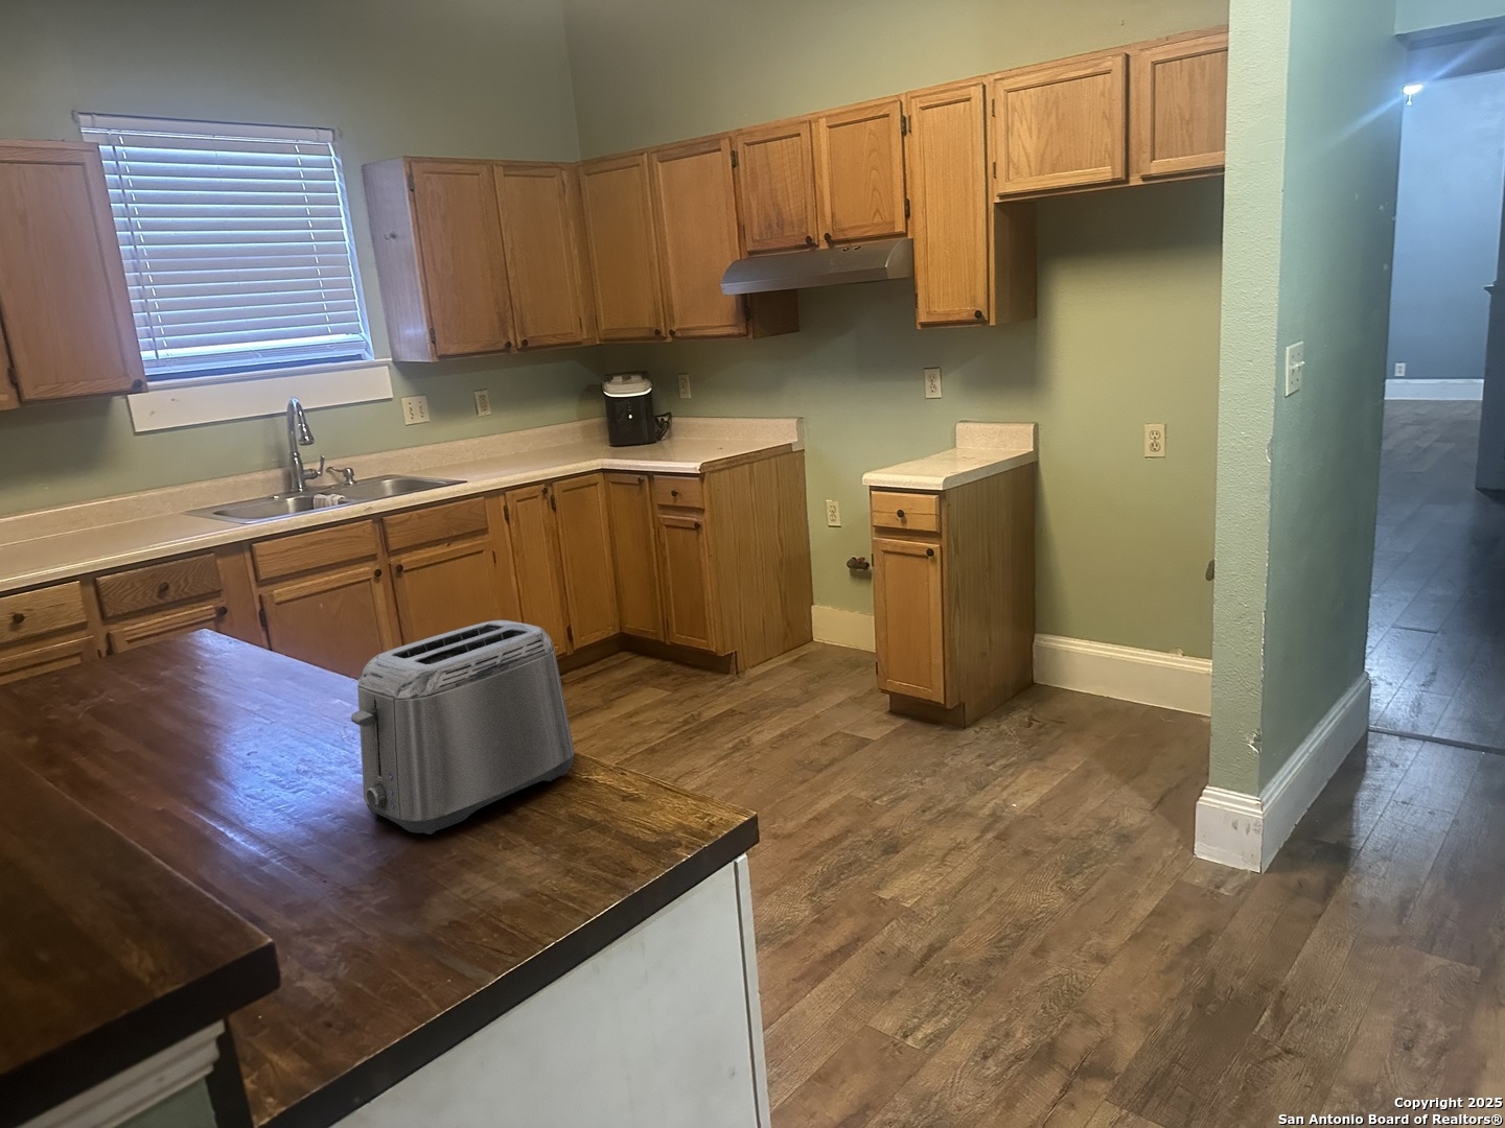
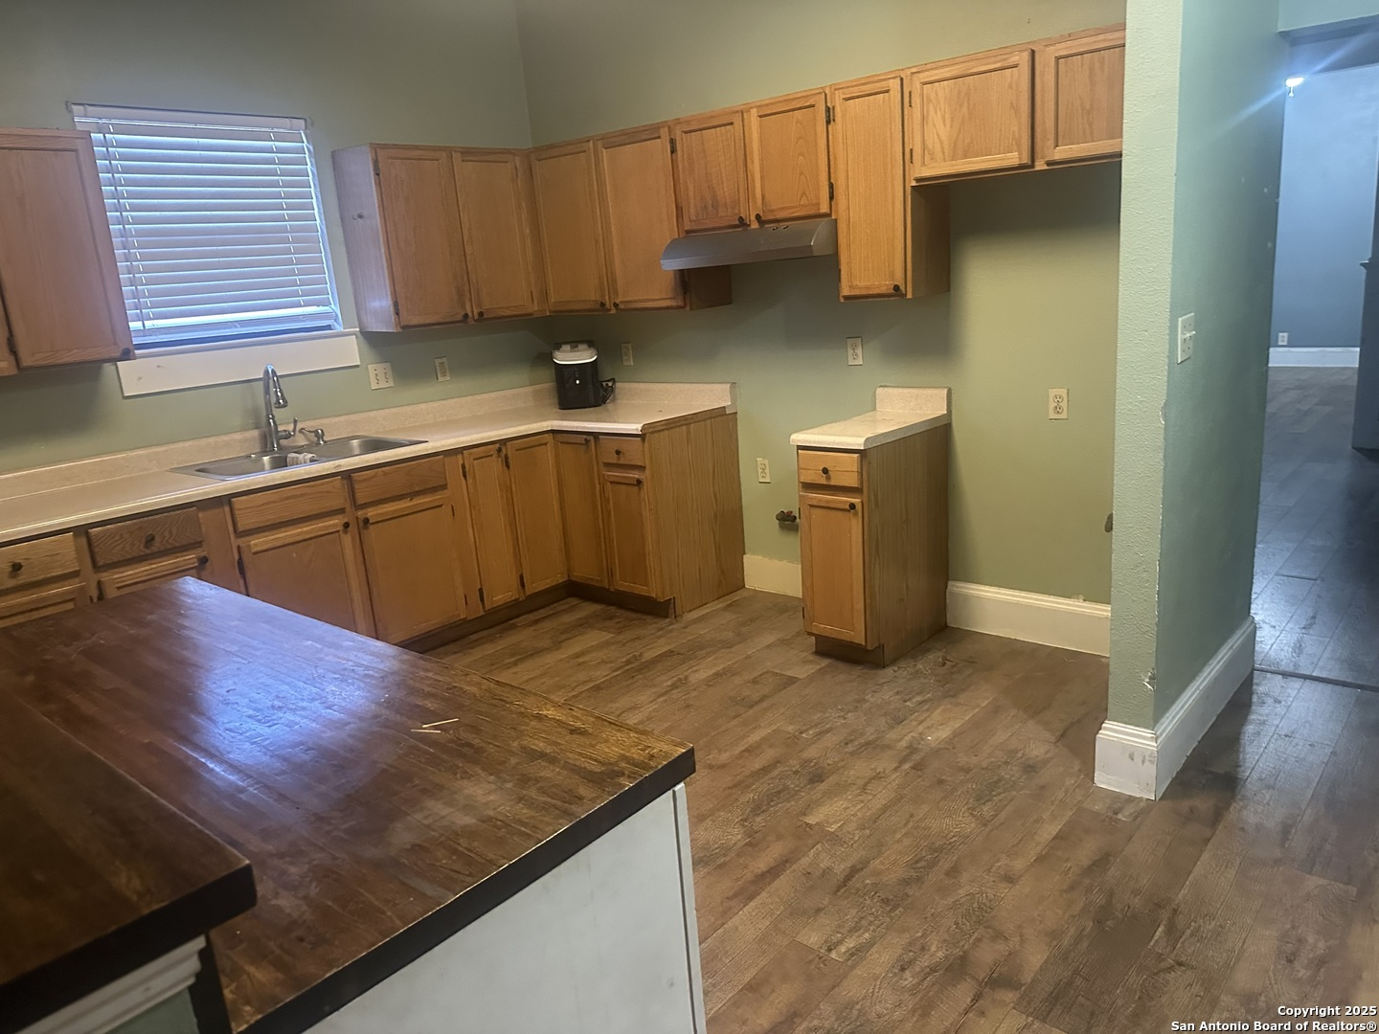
- toaster (474, 716)
